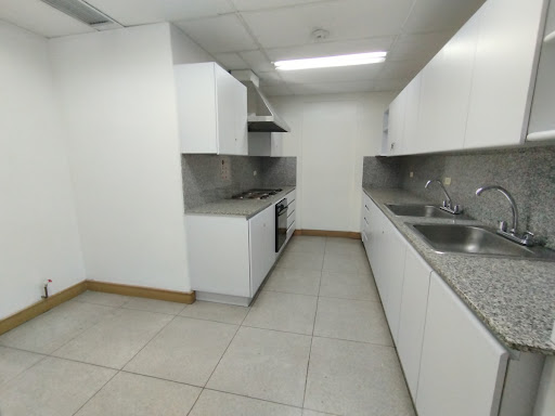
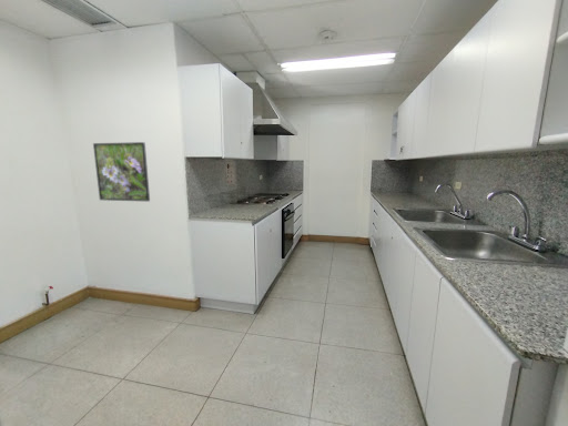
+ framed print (121, 172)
